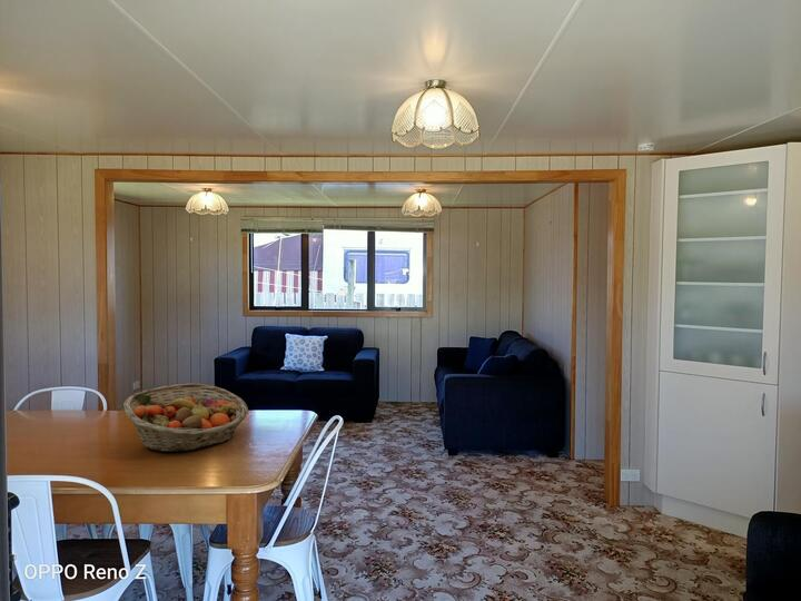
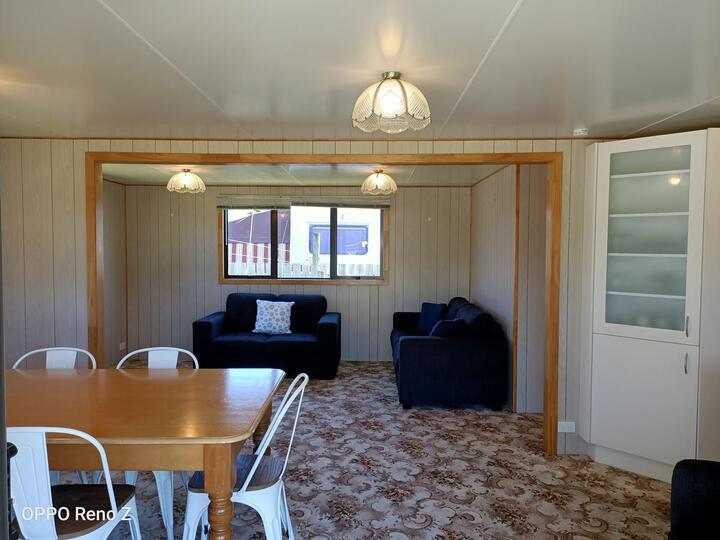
- fruit basket (188, 415)
